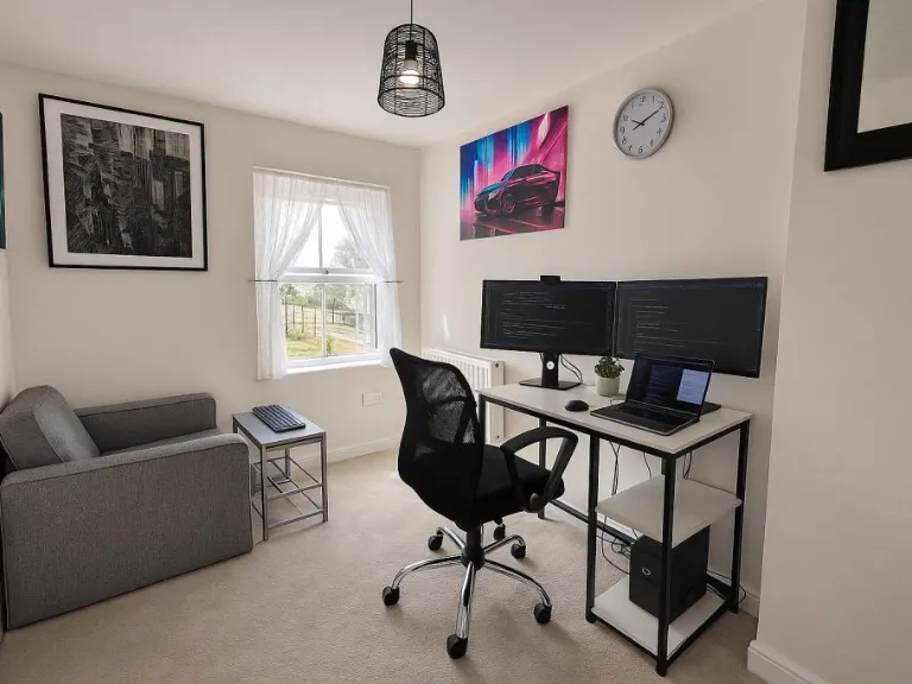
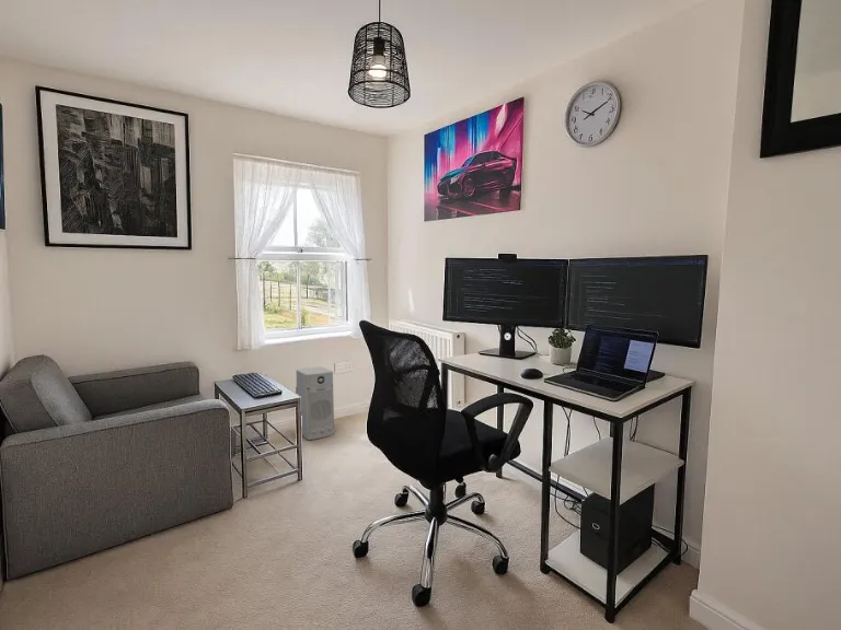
+ air purifier (314, 401)
